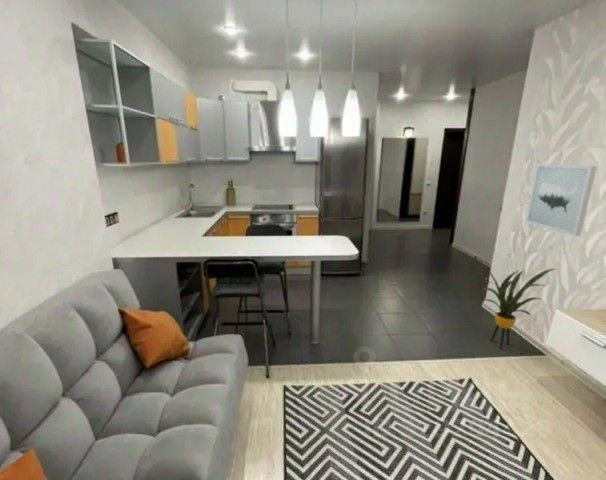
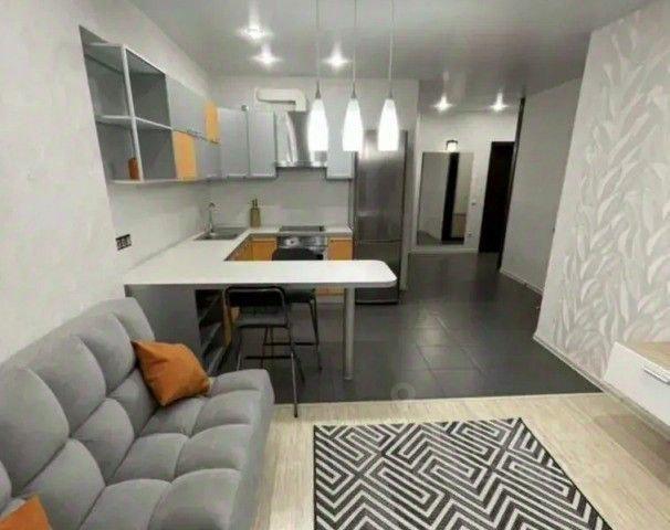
- house plant (513, 308)
- wall art (557, 197)
